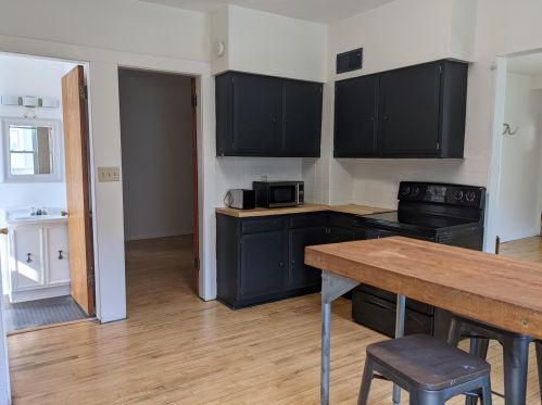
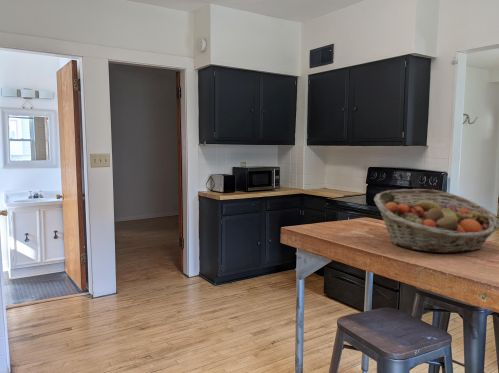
+ fruit basket (433, 218)
